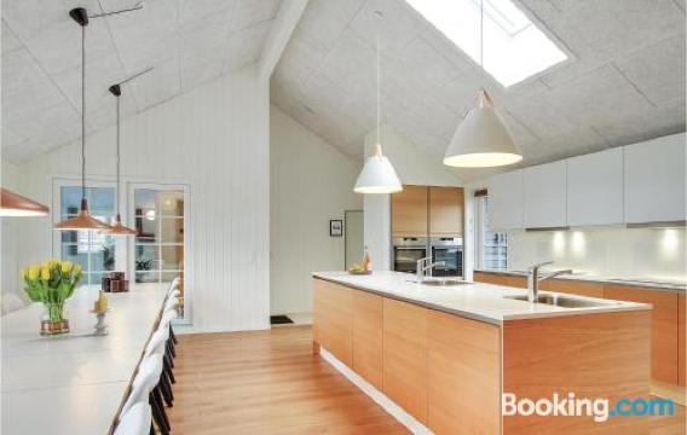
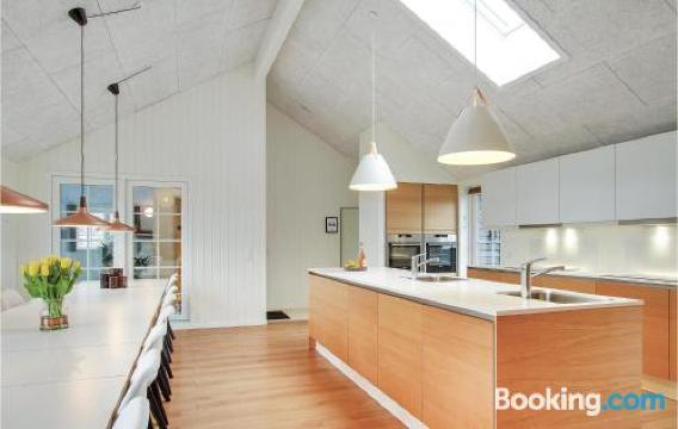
- candle (100, 311)
